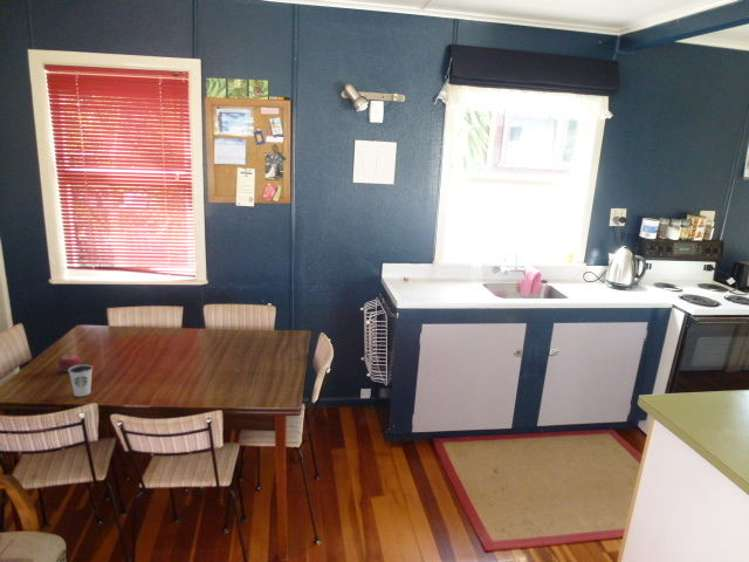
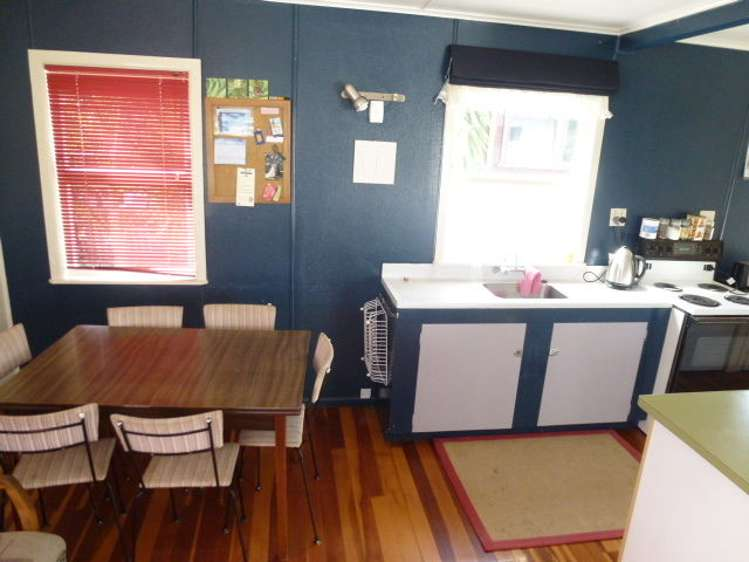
- fruit (69, 361)
- dixie cup (81, 381)
